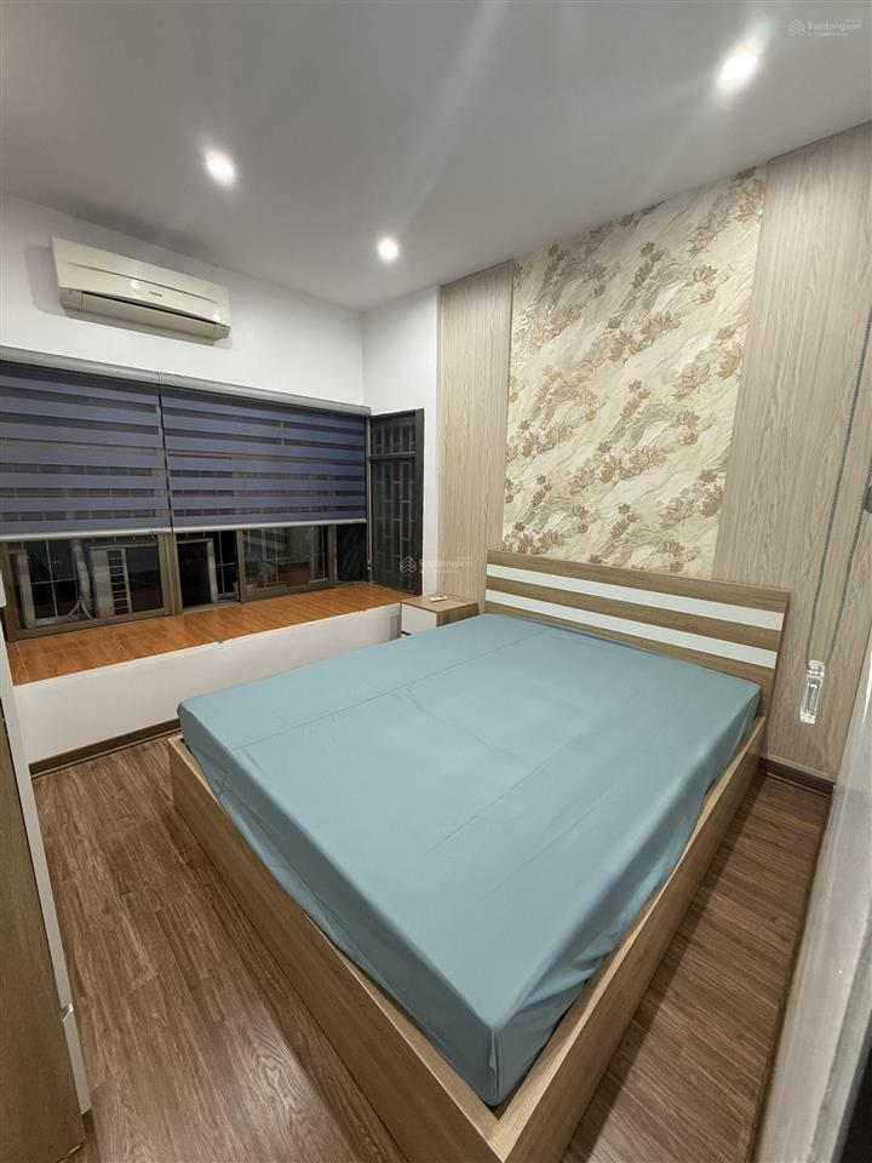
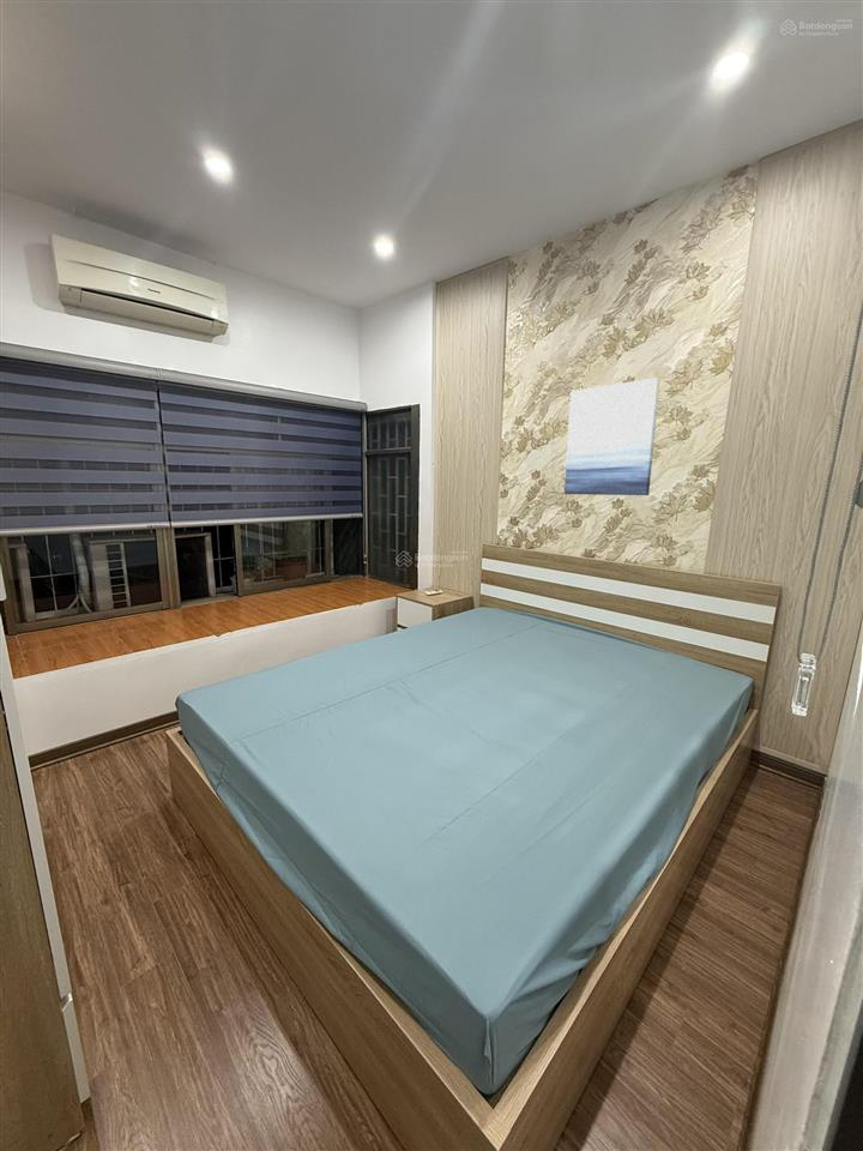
+ wall art (608, 440)
